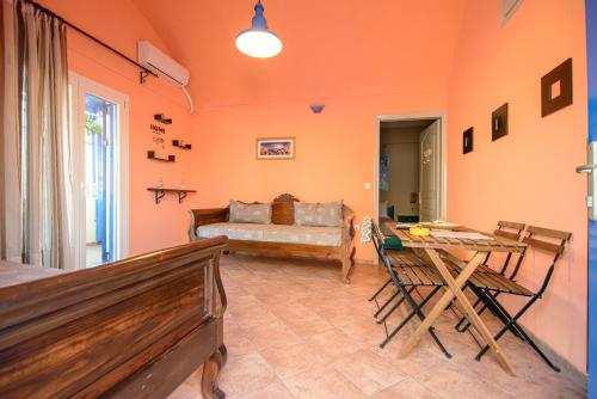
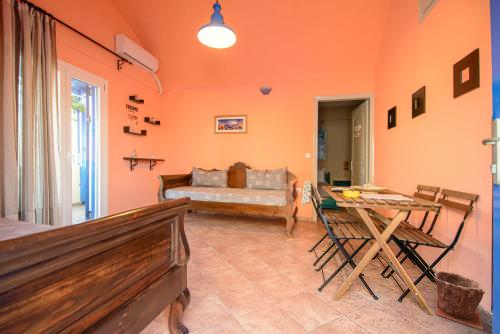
+ plant pot (457, 295)
